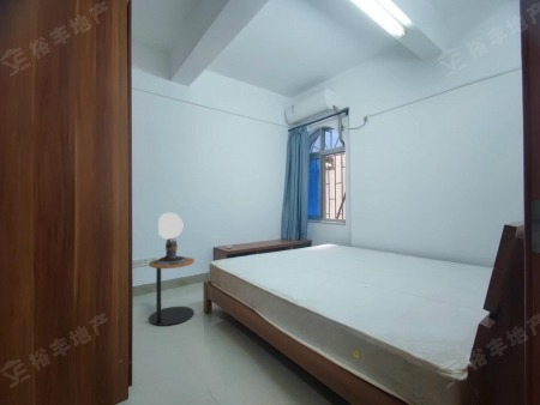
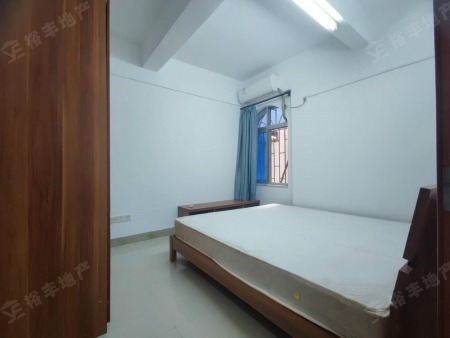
- side table (160, 288)
- table lamp (170, 236)
